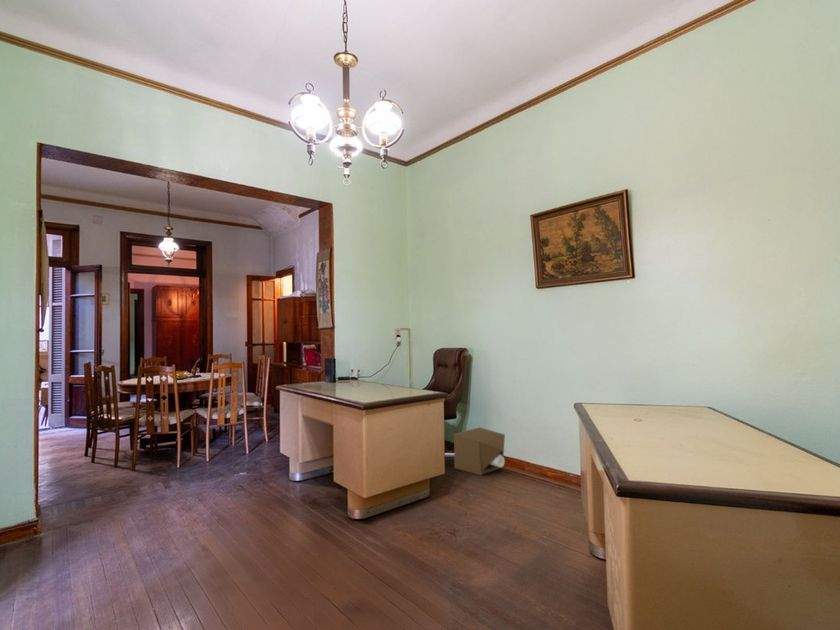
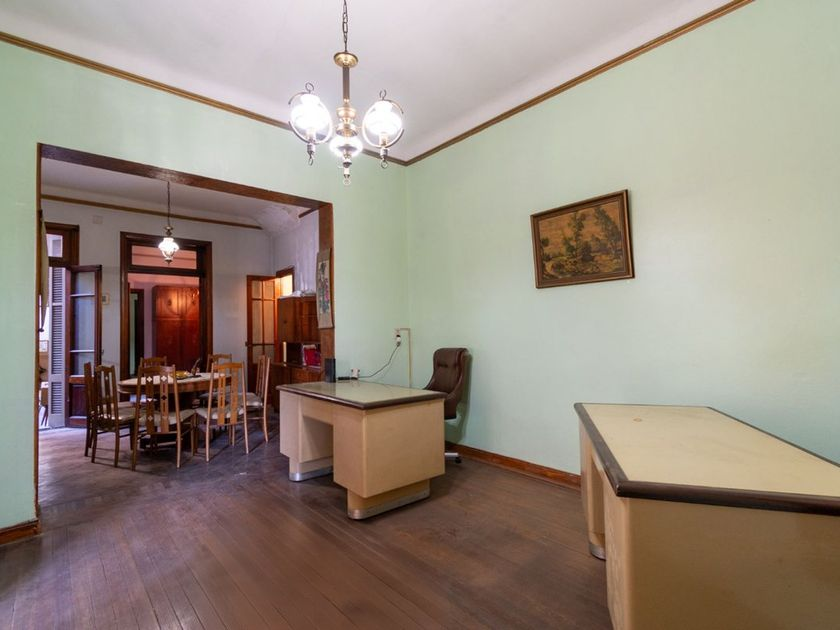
- cardboard box (484, 452)
